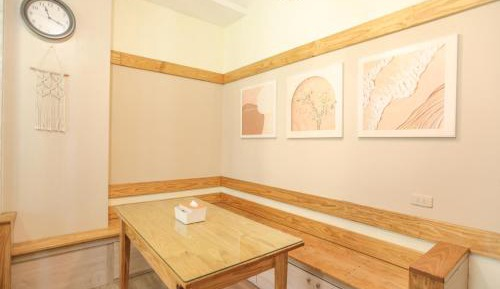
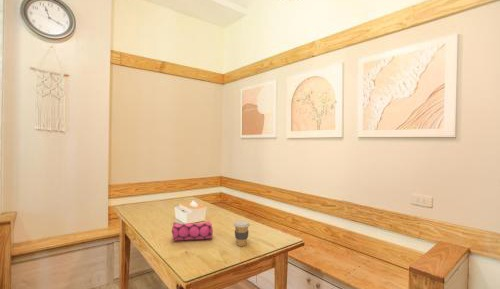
+ pencil case (192, 229)
+ coffee cup (241, 233)
